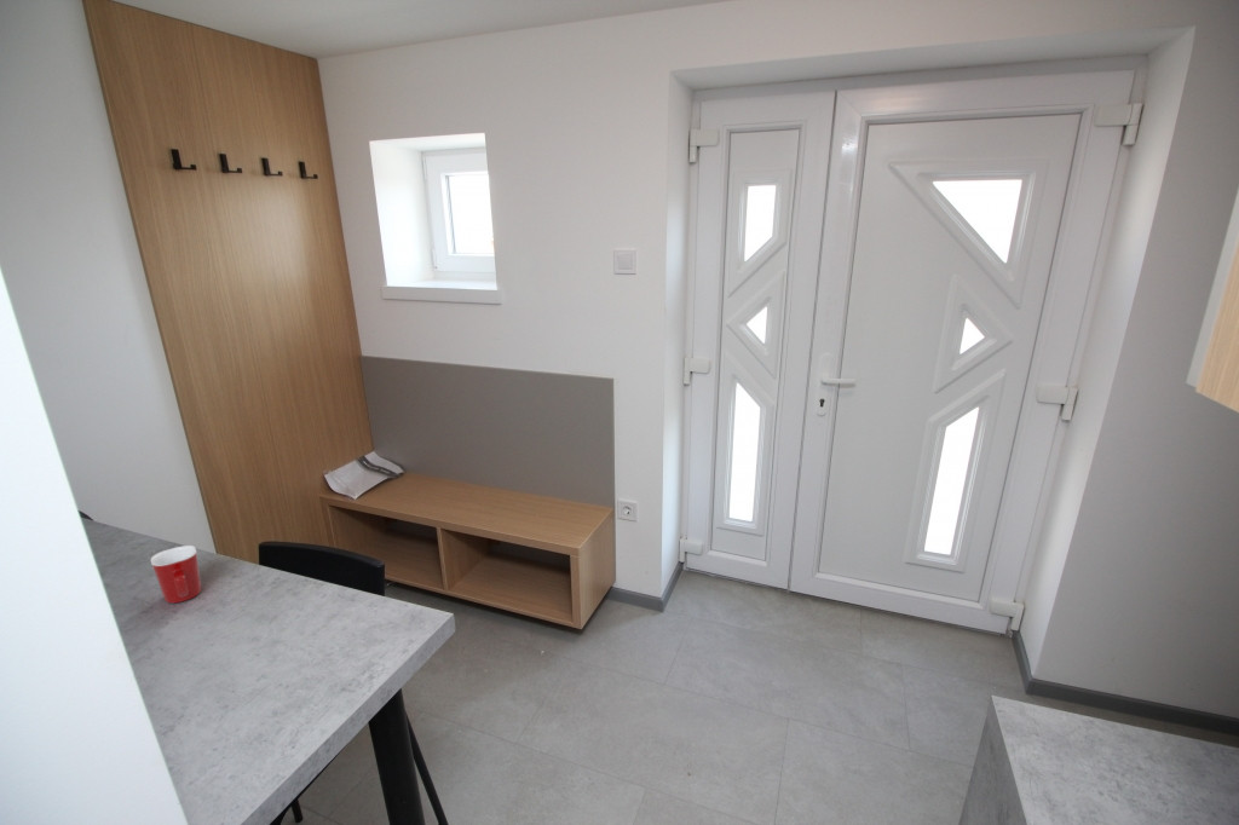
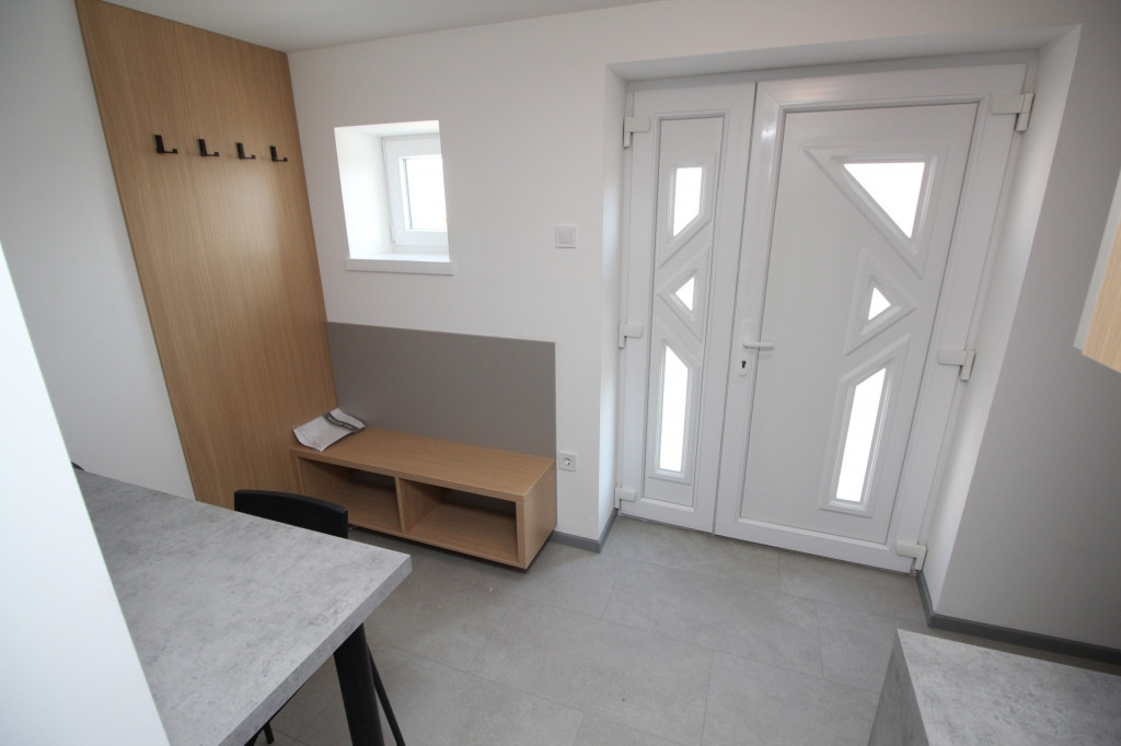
- mug (179, 578)
